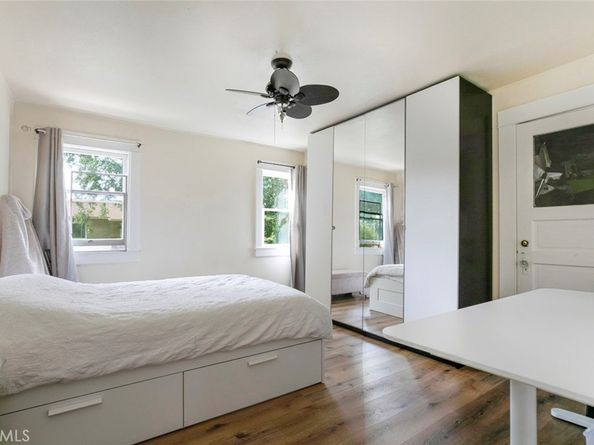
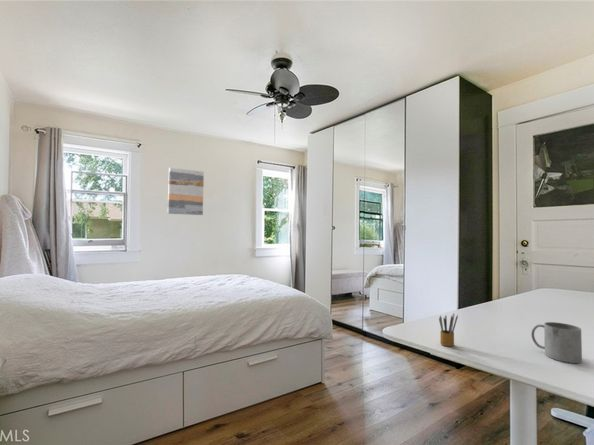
+ wall art (186, 192)
+ mug (555, 339)
+ pencil box (446, 329)
